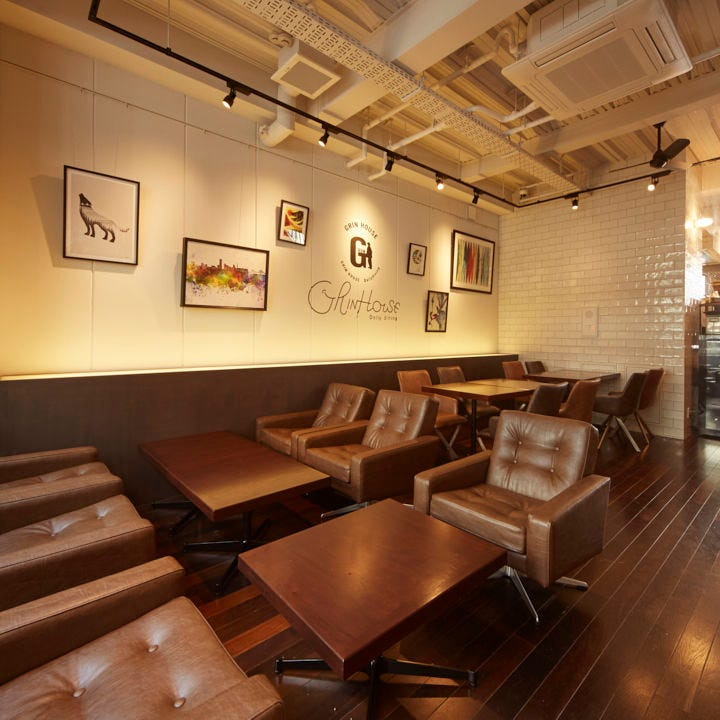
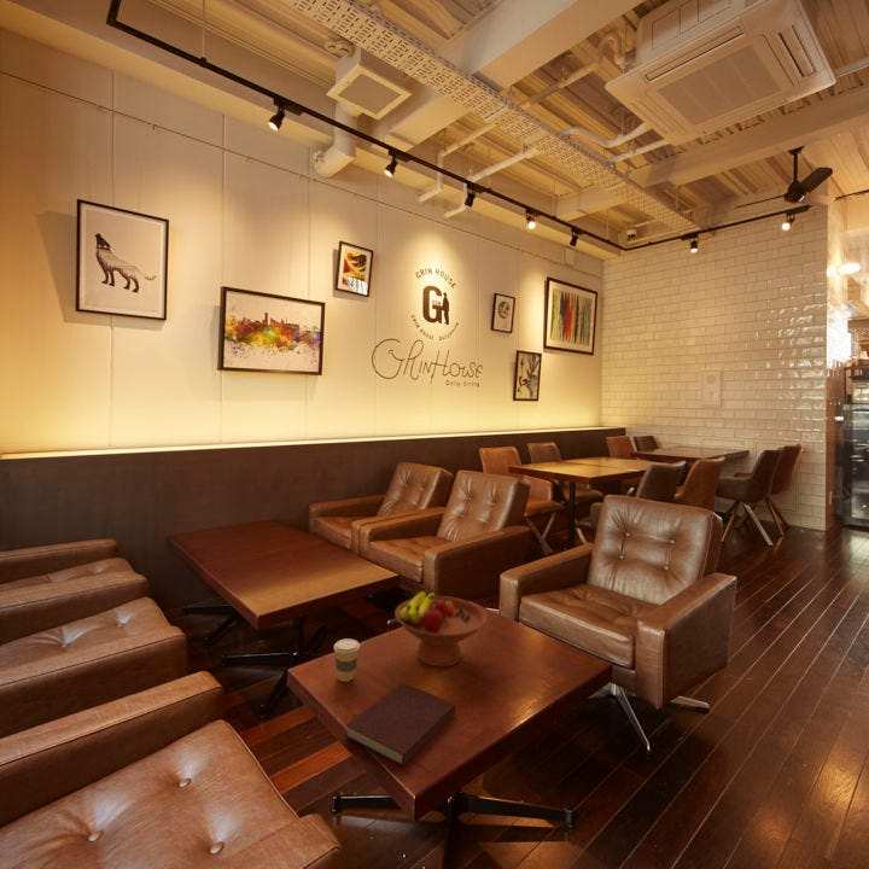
+ notebook (402, 719)
+ fruit bowl (439, 626)
+ coffee cup (345, 660)
